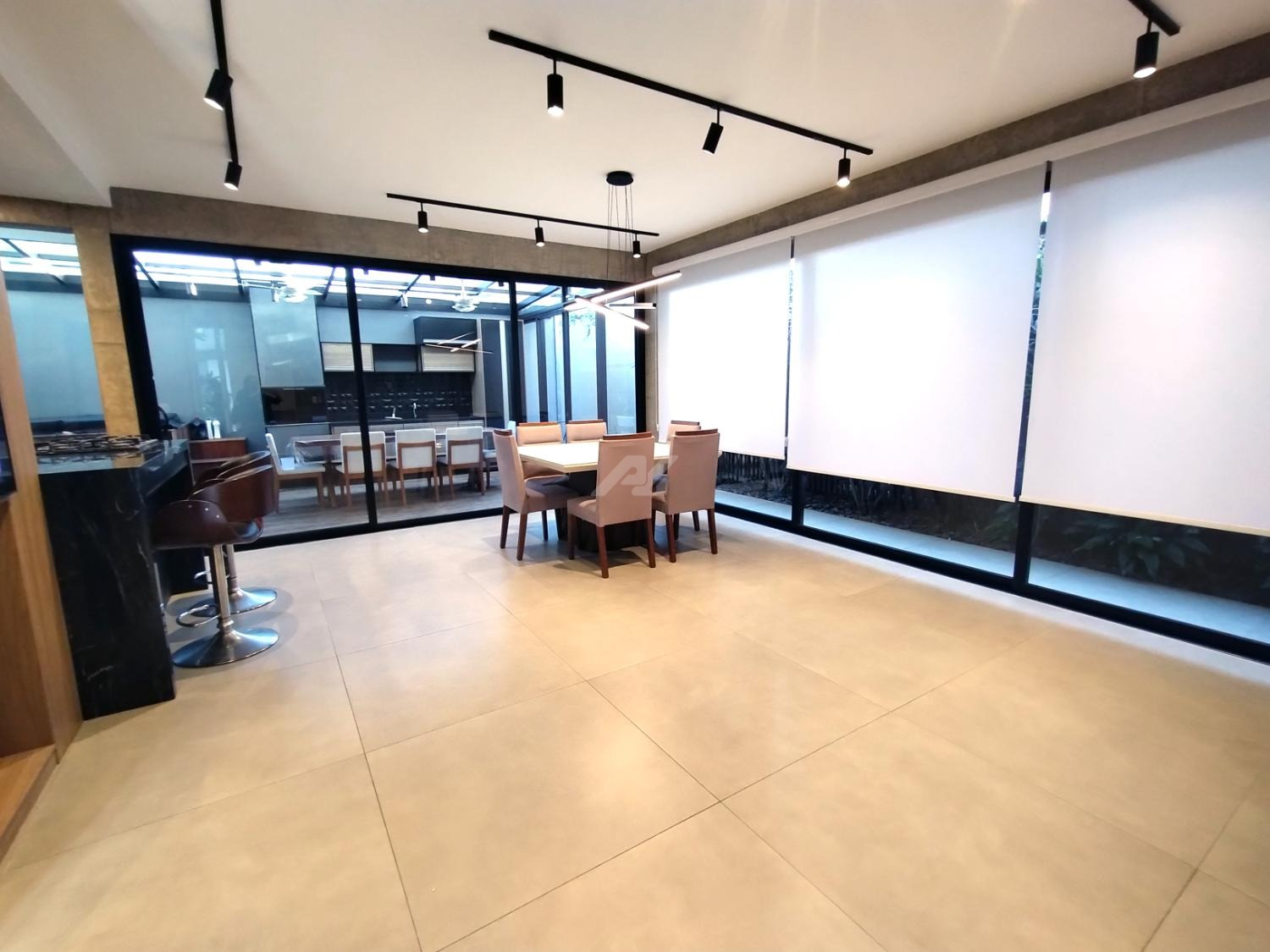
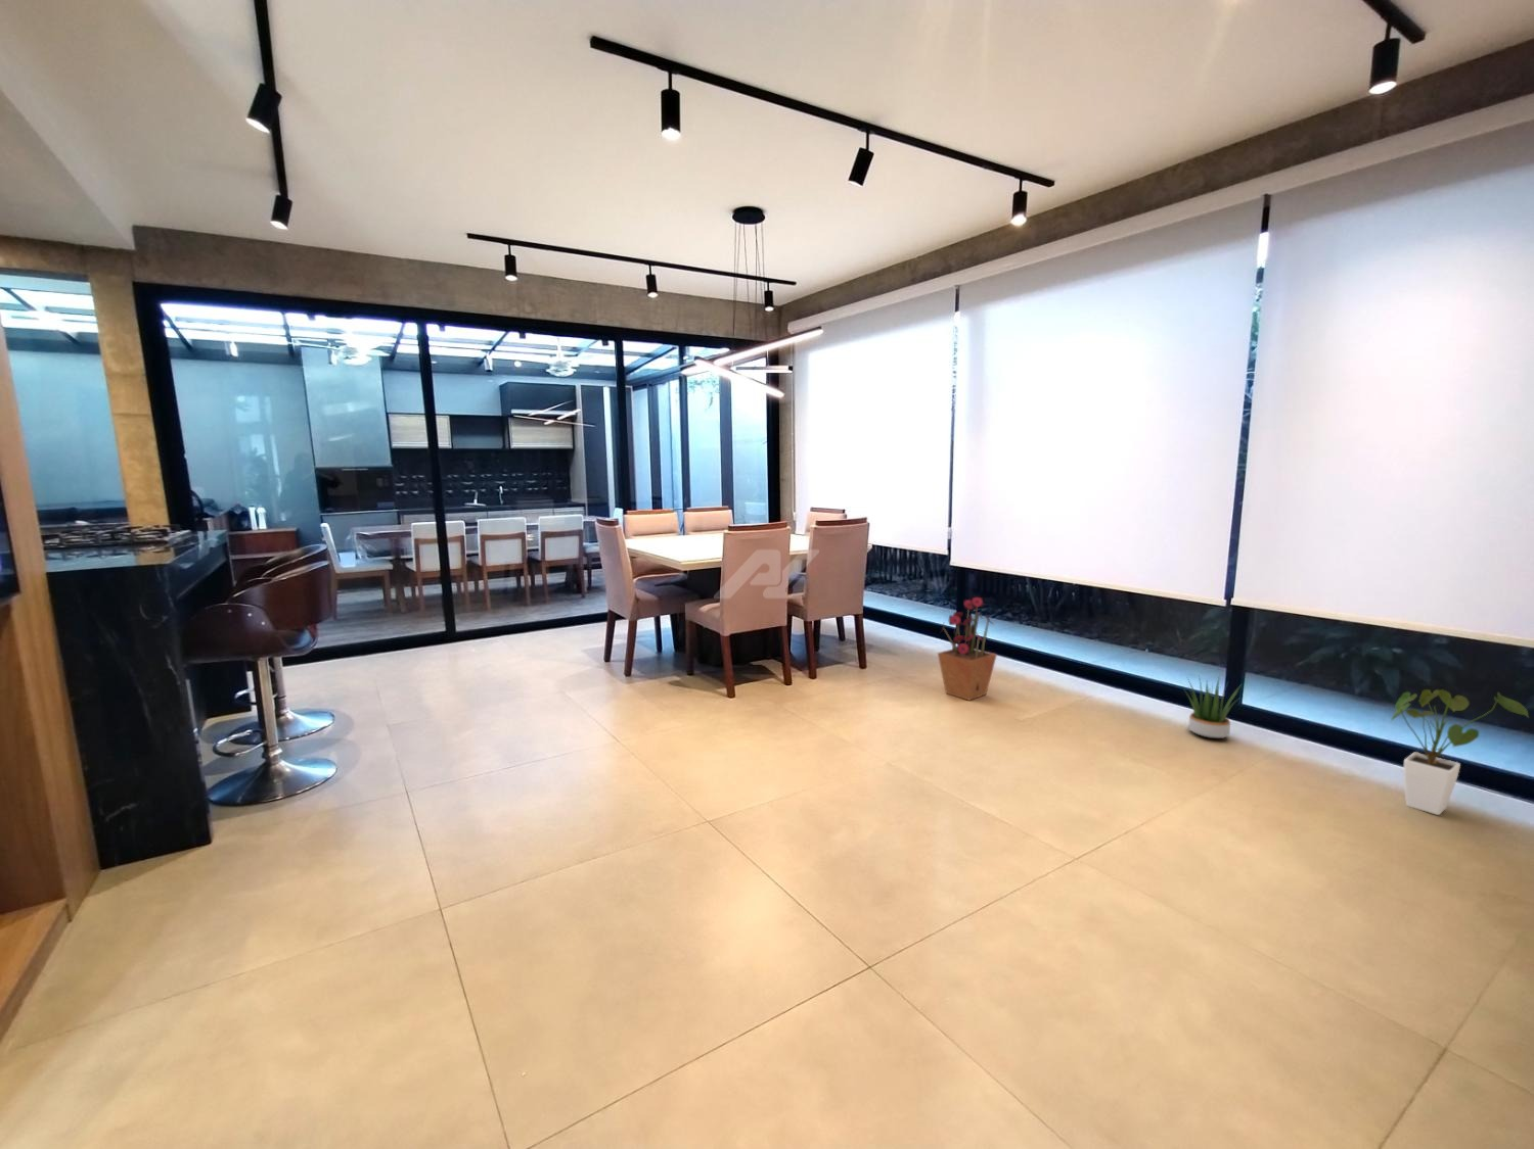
+ potted plant (1210, 707)
+ house plant (1443, 748)
+ potted plant (966, 646)
